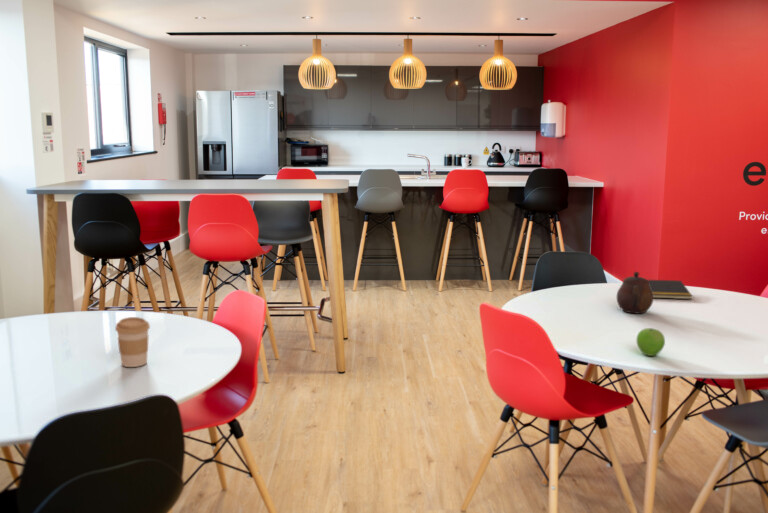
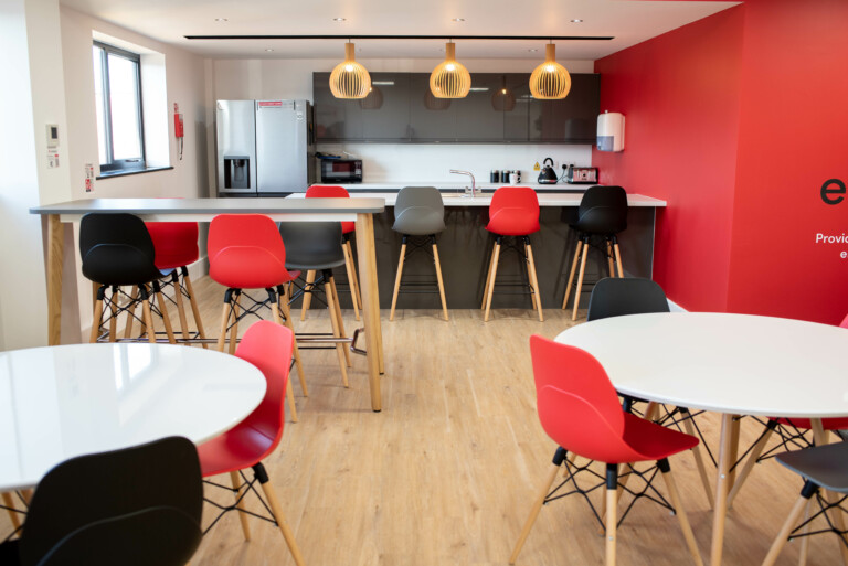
- coffee cup (133, 341)
- teapot (634, 291)
- notepad (658, 288)
- fruit (650, 342)
